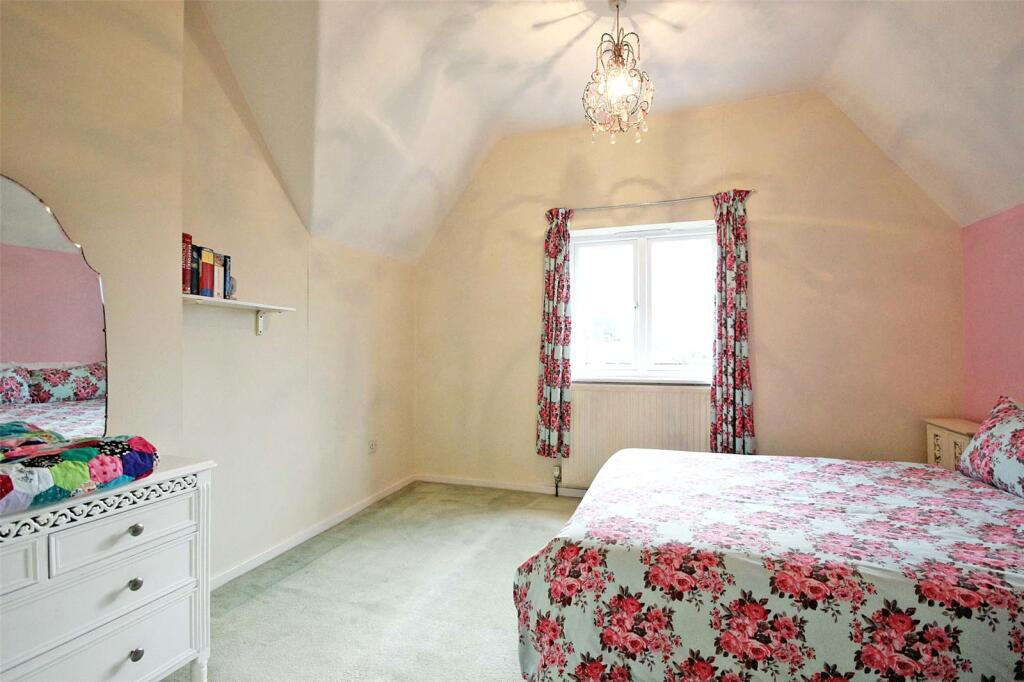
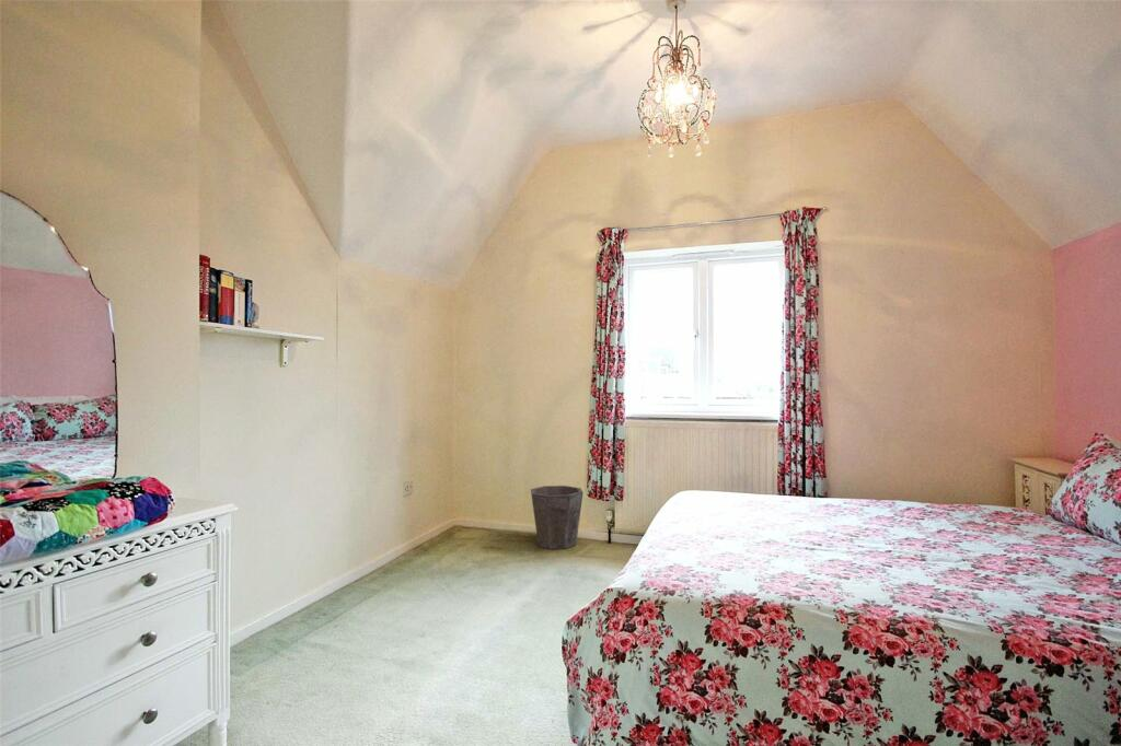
+ waste bin (556, 516)
